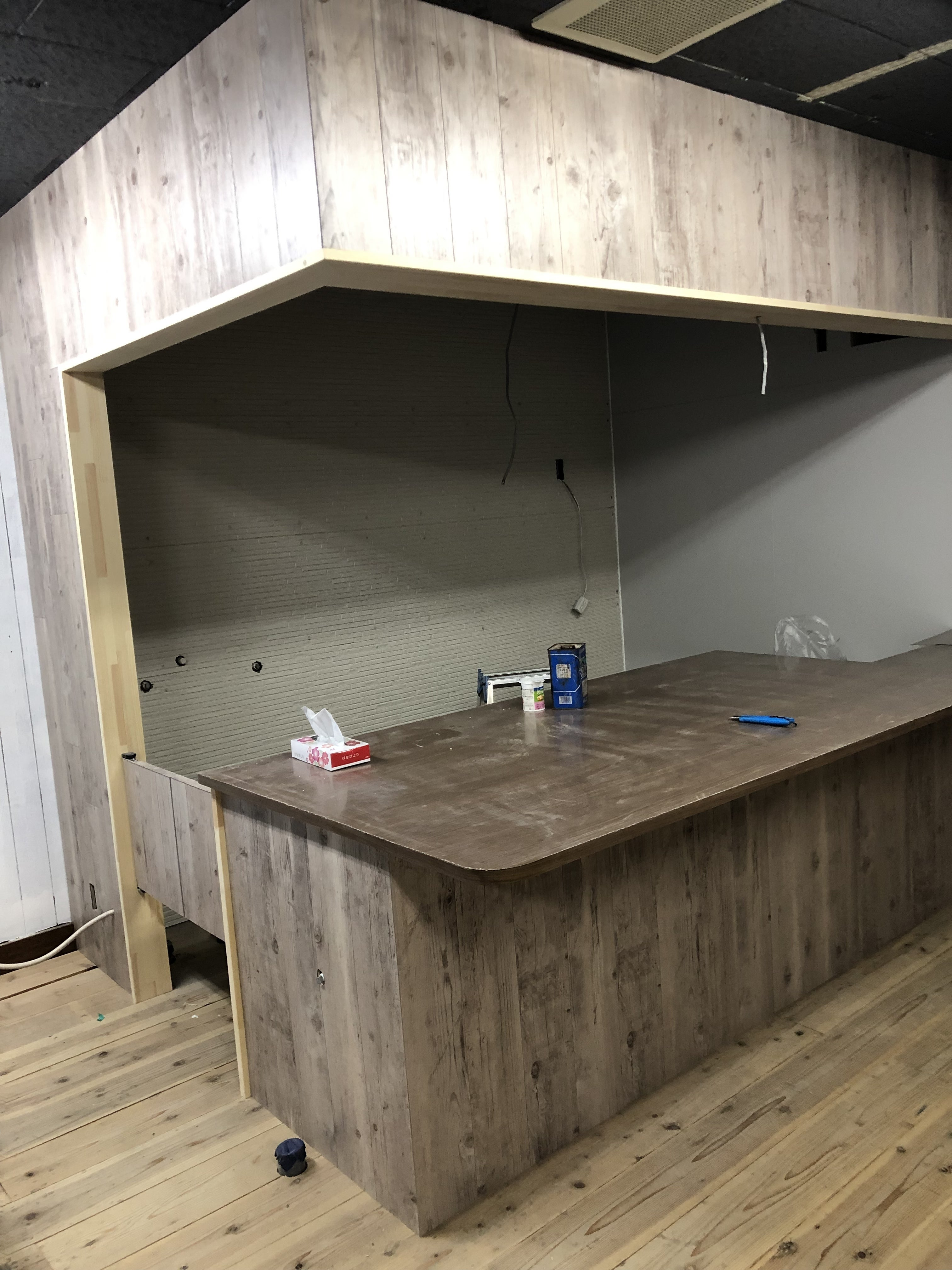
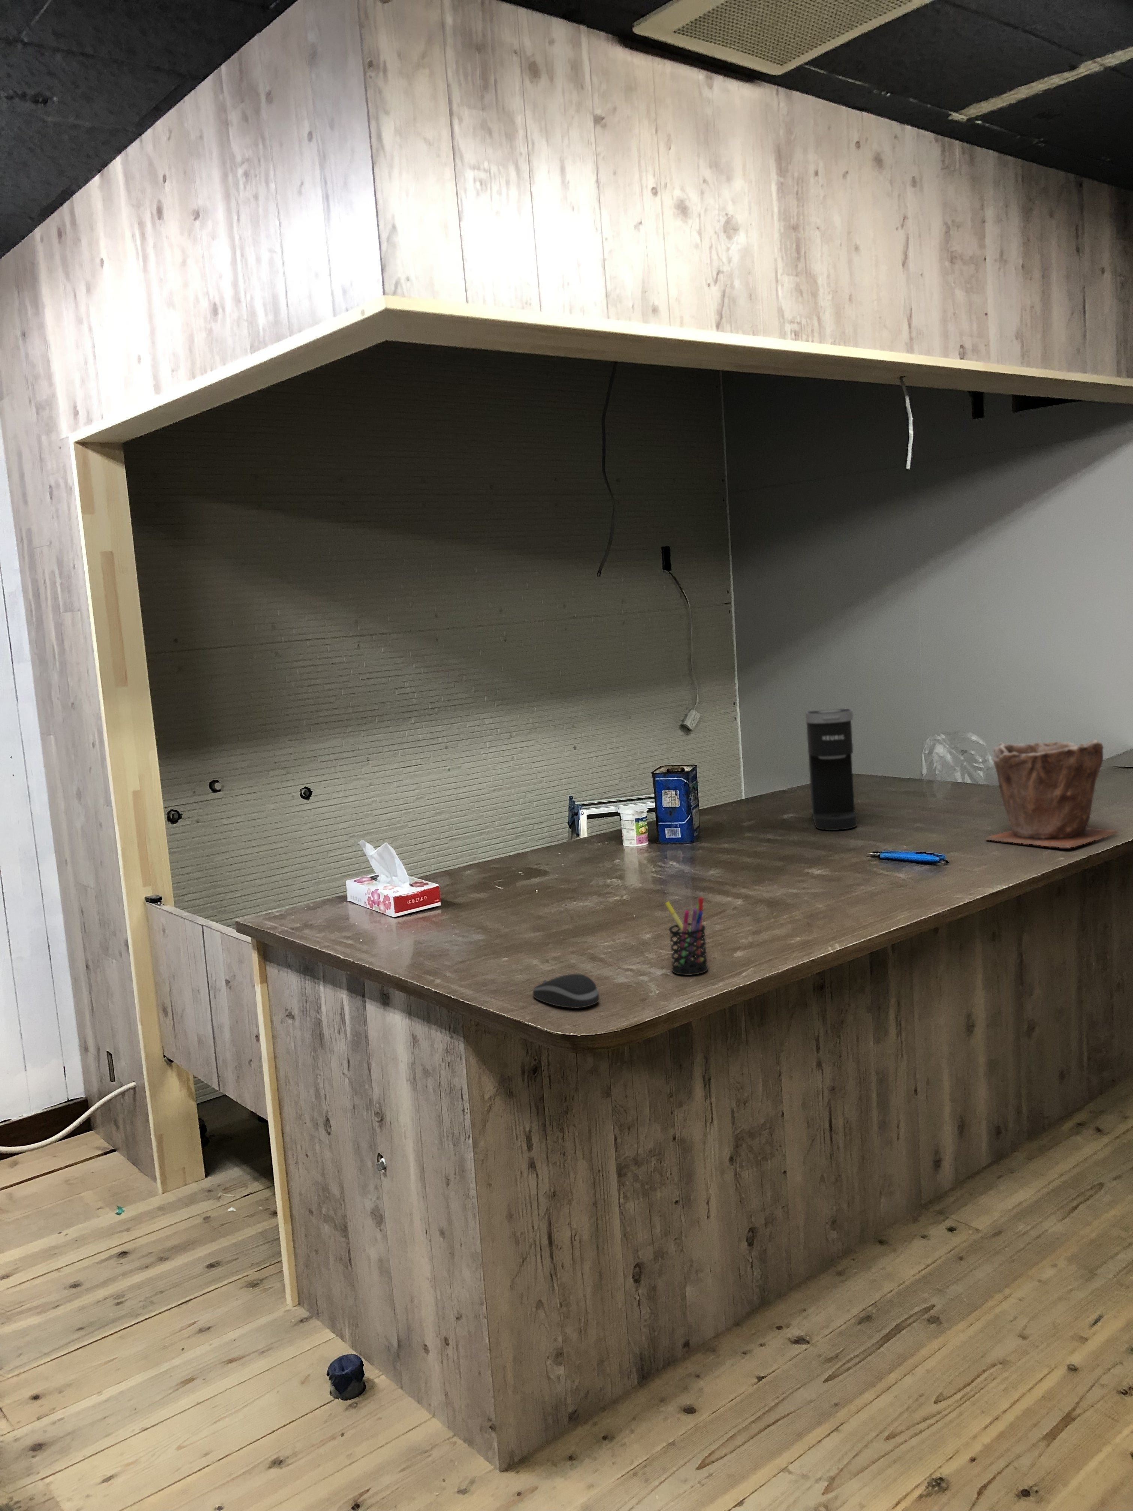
+ coffee maker (831, 766)
+ computer mouse (565, 988)
+ pen holder (691, 932)
+ plant pot (1050, 789)
